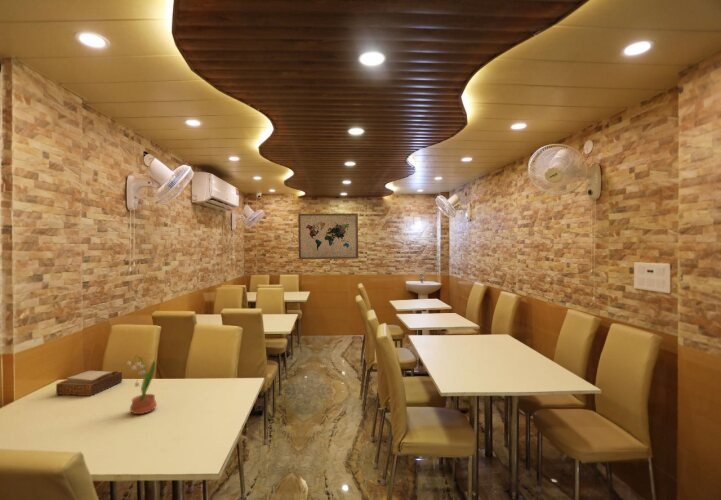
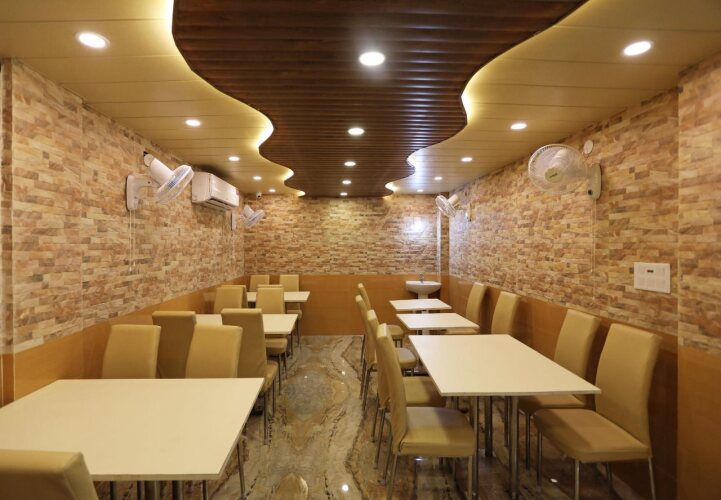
- napkin holder (90, 381)
- wall art (328, 236)
- potted flower (142, 383)
